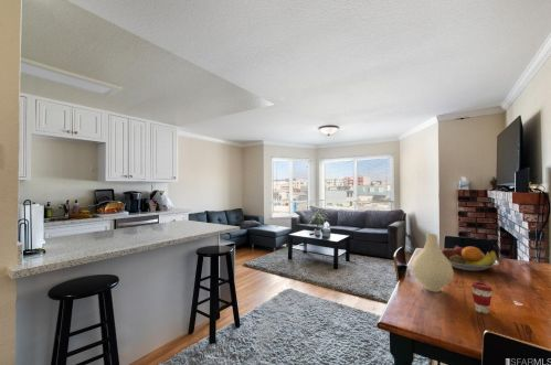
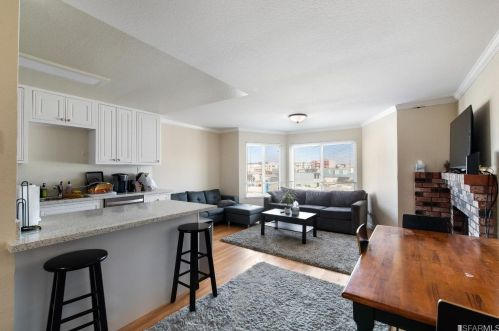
- coffee cup (481, 298)
- fruit bowl (465, 256)
- vase (432, 261)
